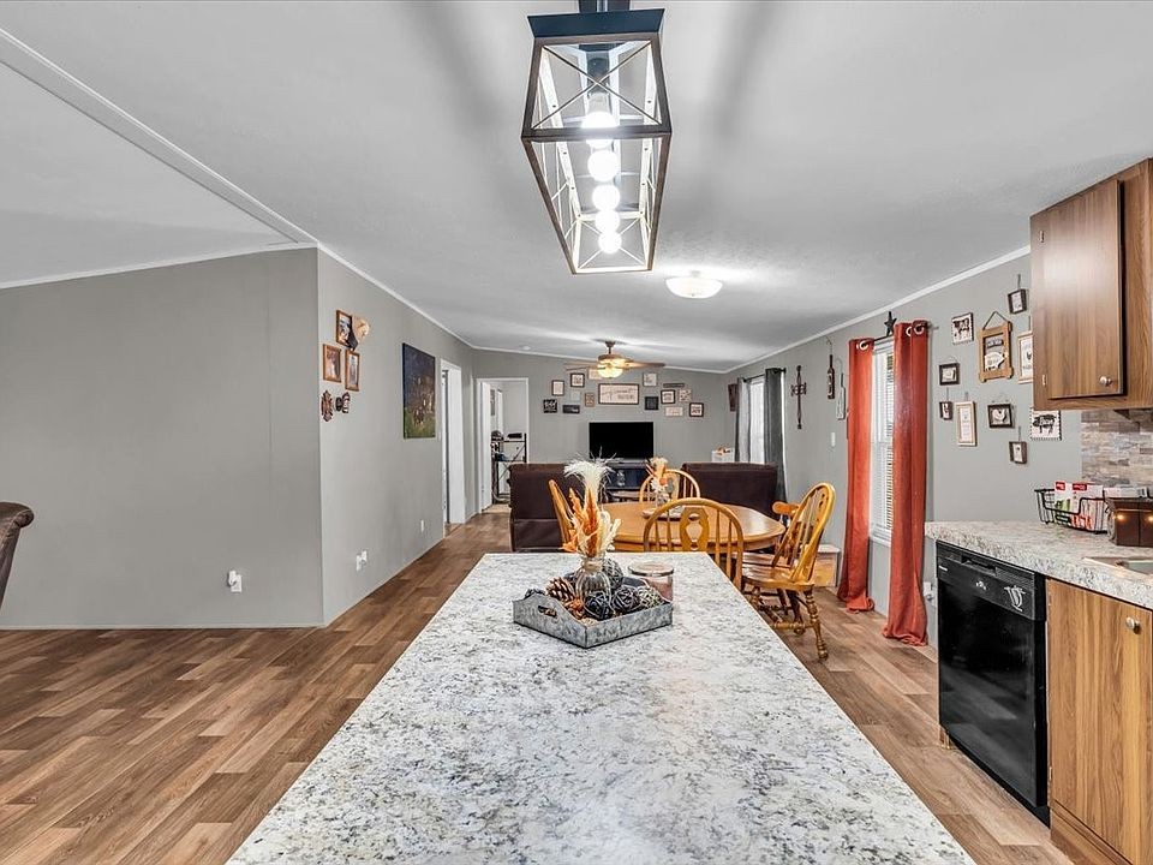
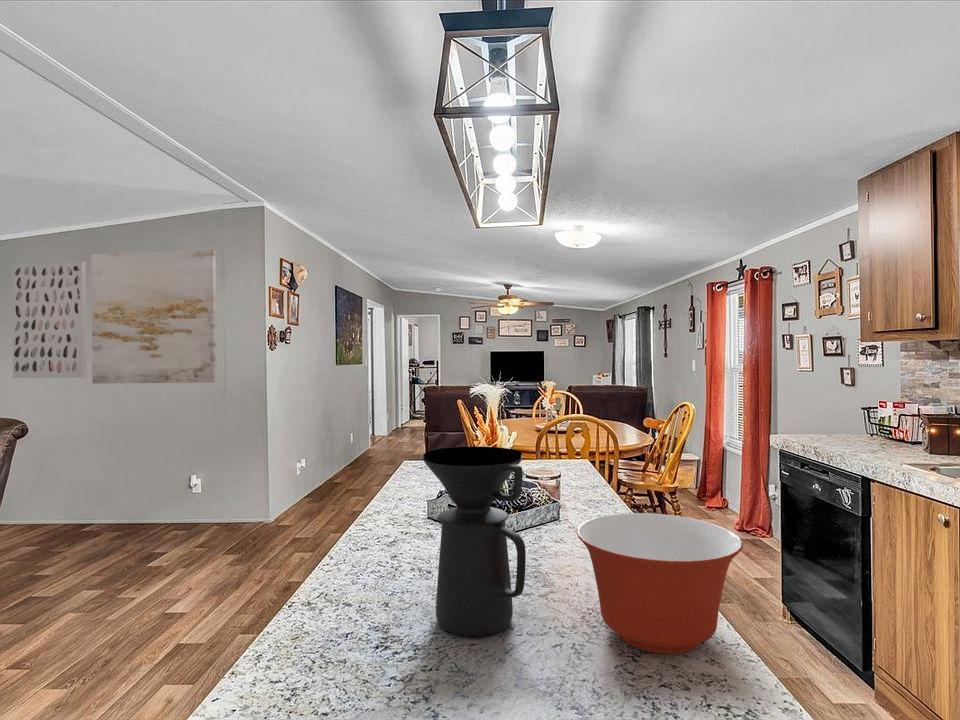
+ wall art (153, 317)
+ wall art (49, 320)
+ mixing bowl (656, 583)
+ coffee maker (473, 536)
